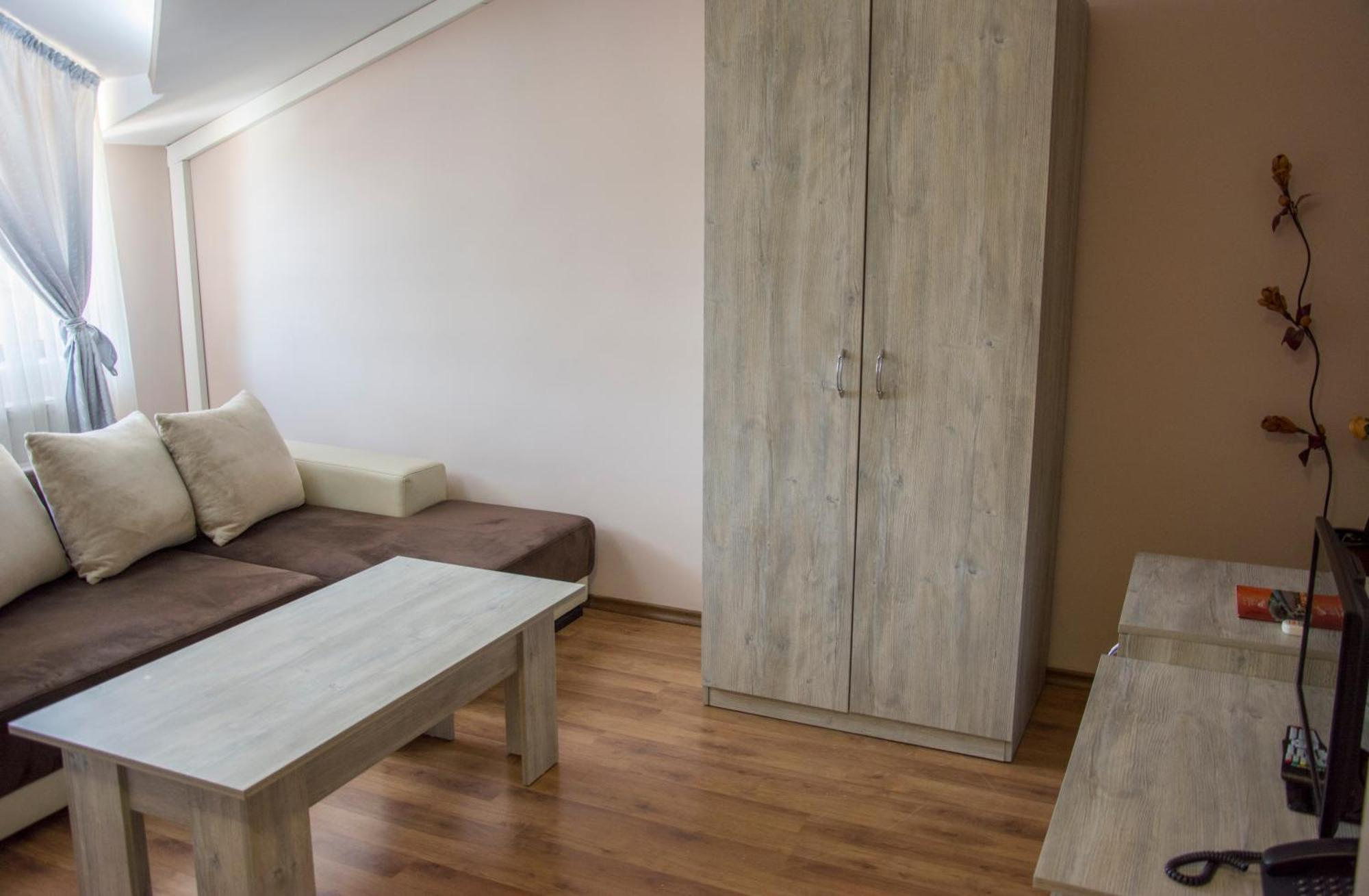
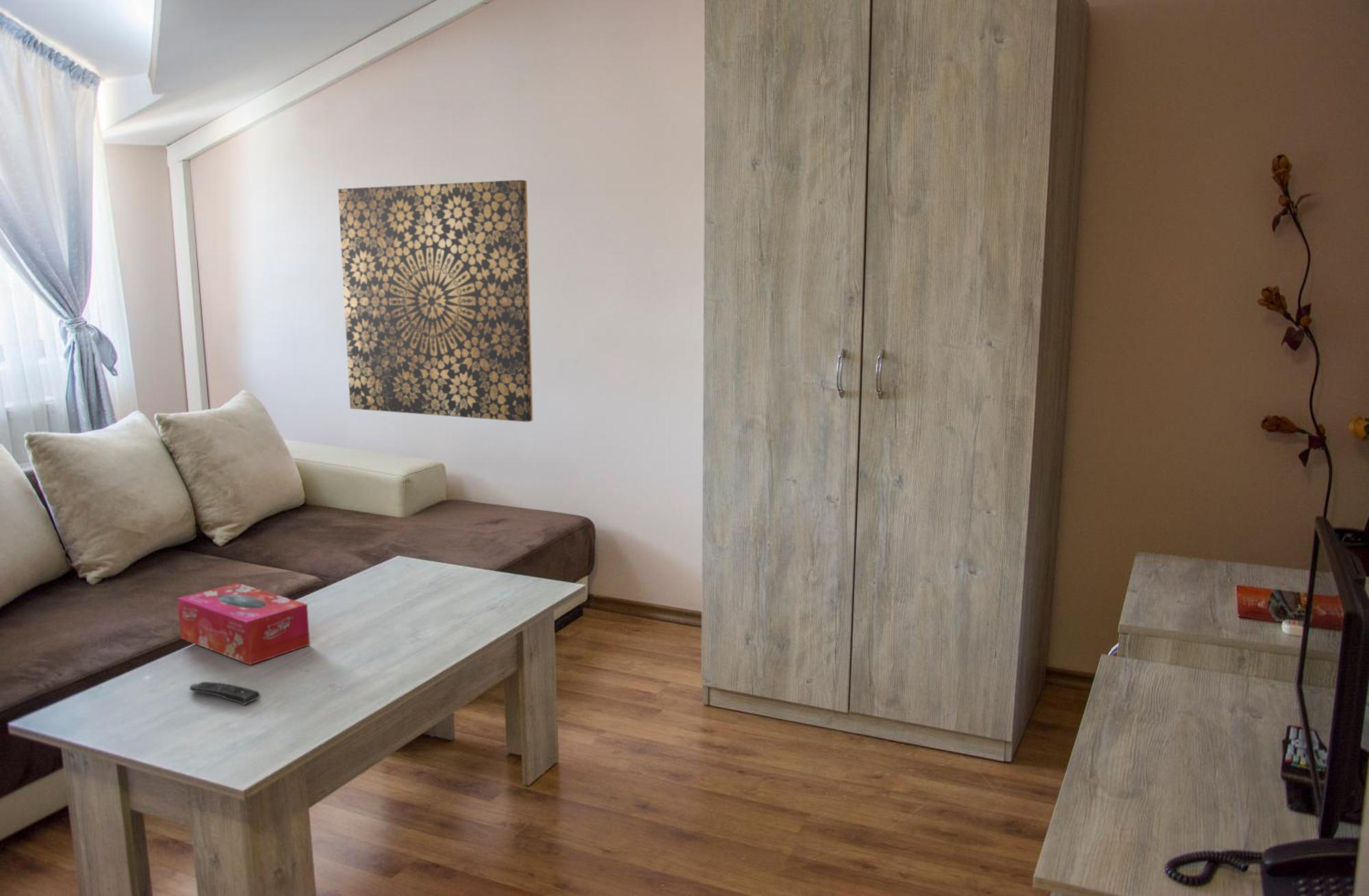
+ wall art (433, 301)
+ remote control (221, 691)
+ tissue box (243, 621)
